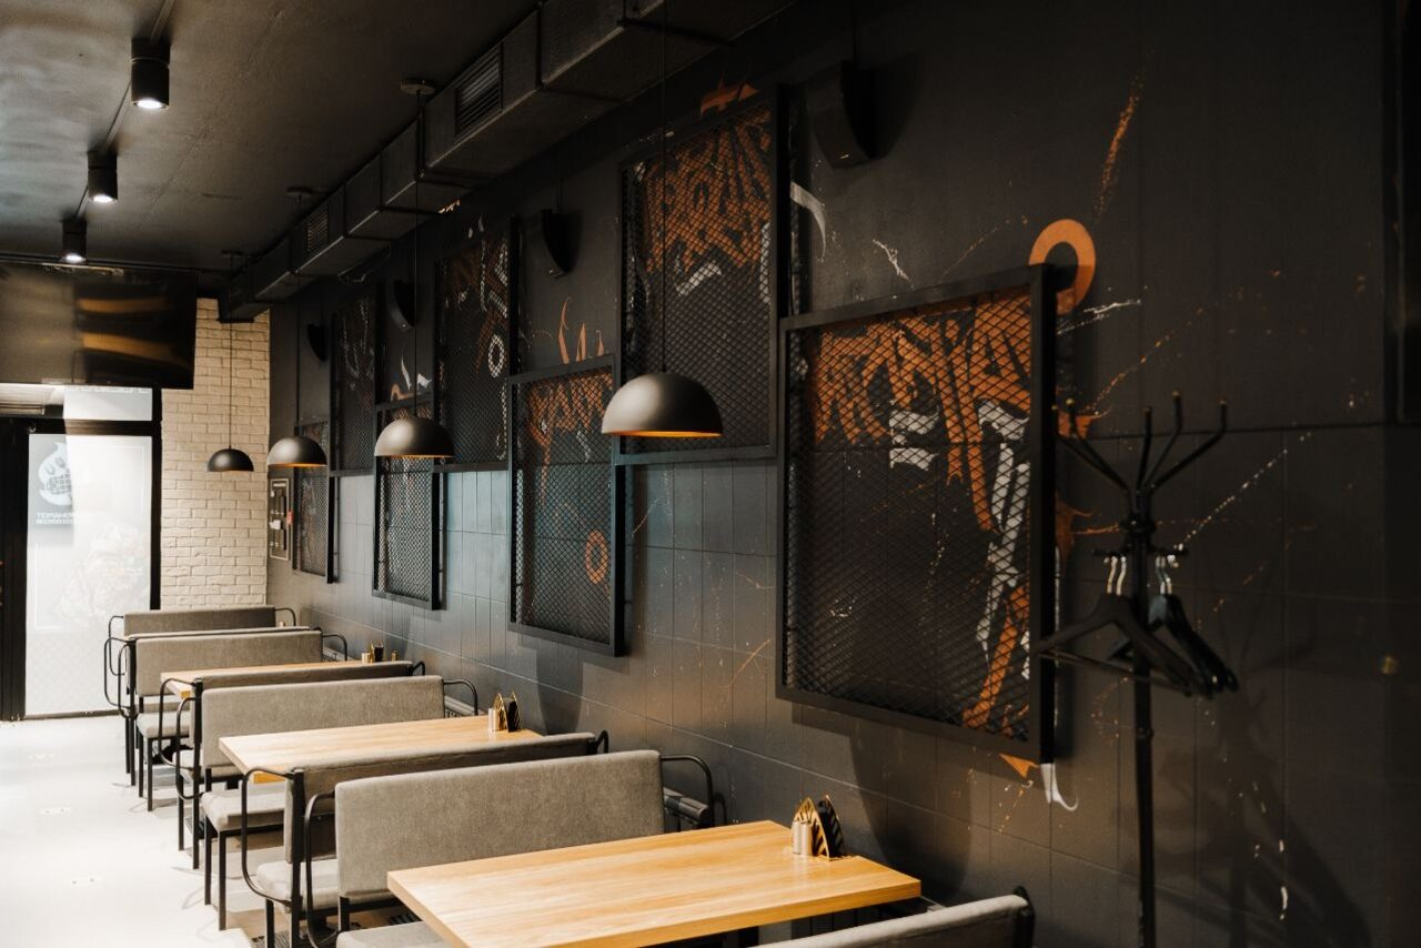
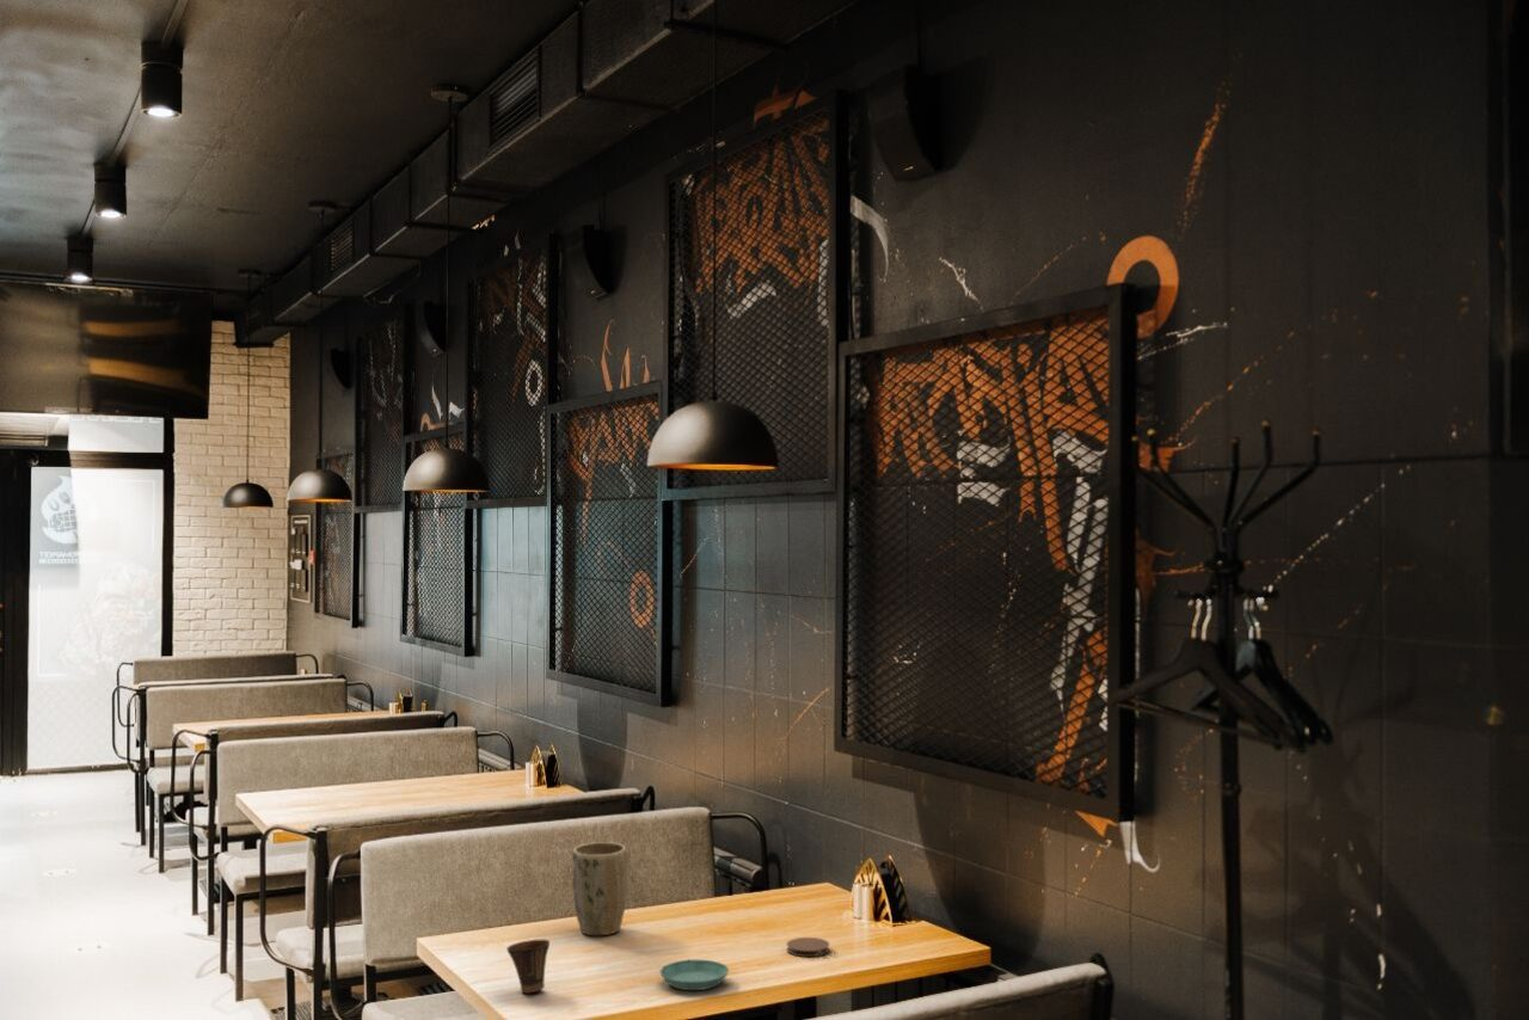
+ coaster (808, 946)
+ plant pot (600, 889)
+ cup (528, 965)
+ saucer (694, 976)
